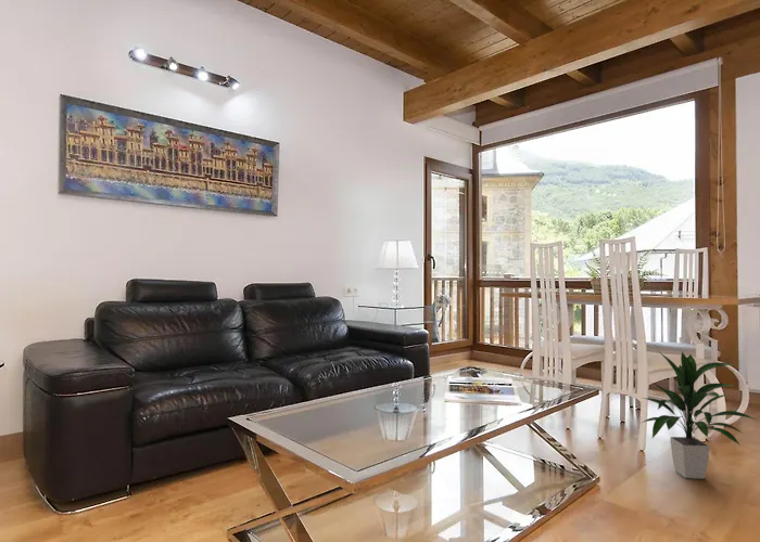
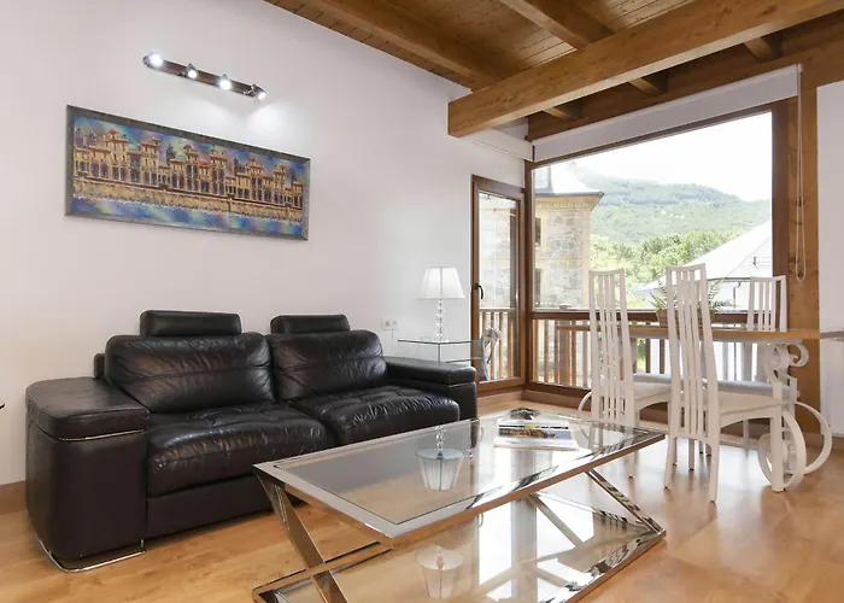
- indoor plant (689, 411)
